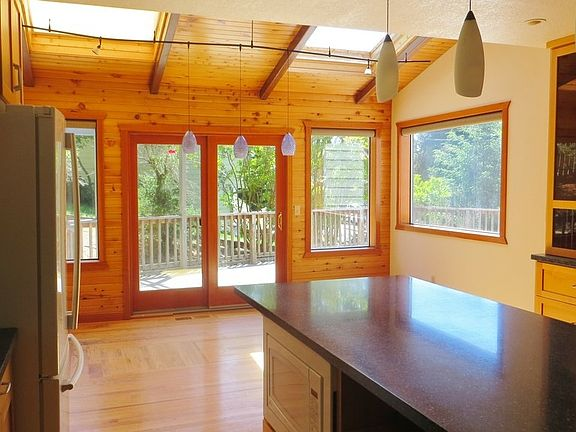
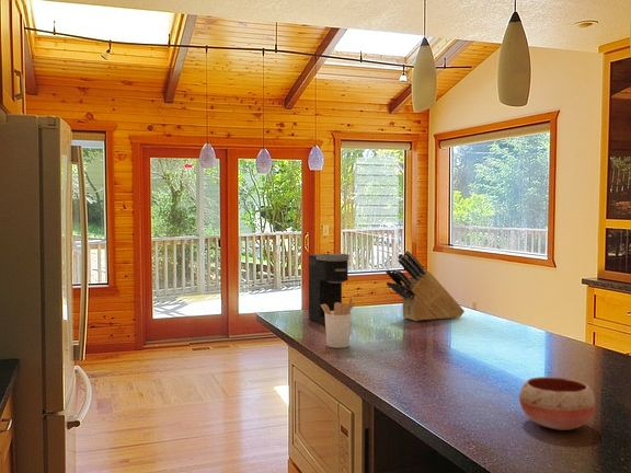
+ bowl (555, 404)
+ coffee maker (328, 287)
+ knife block (424, 284)
+ utensil holder (340, 322)
